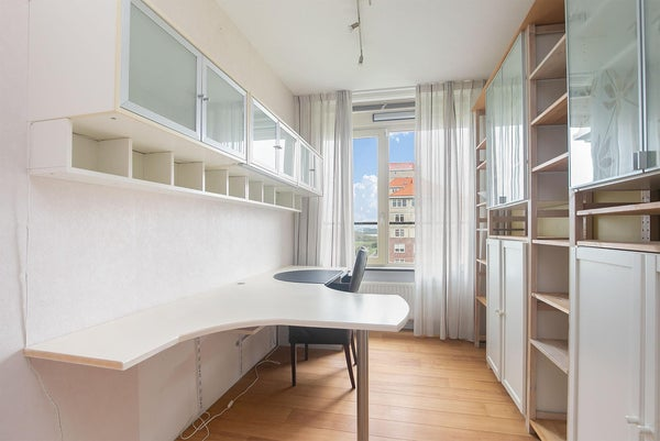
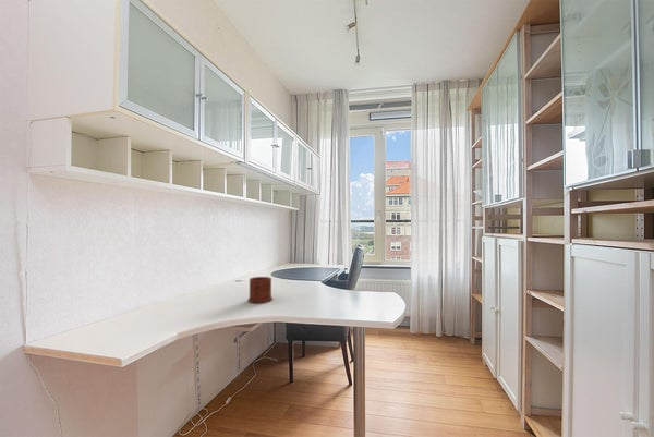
+ mug (258, 289)
